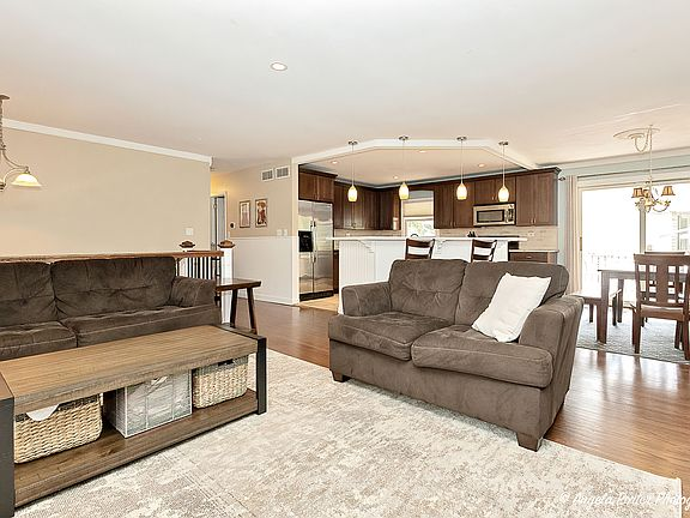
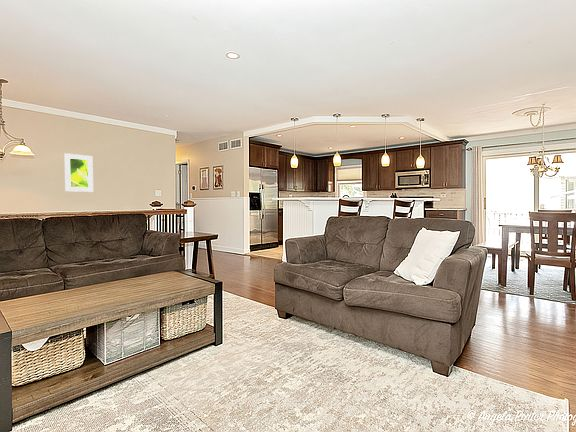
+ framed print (79, 173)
